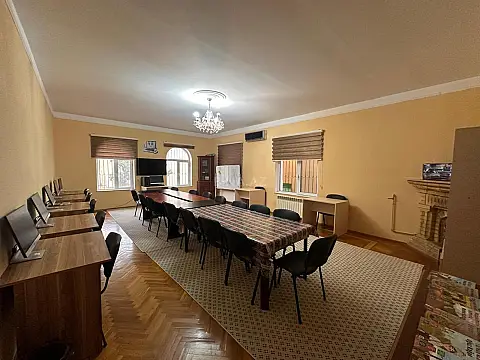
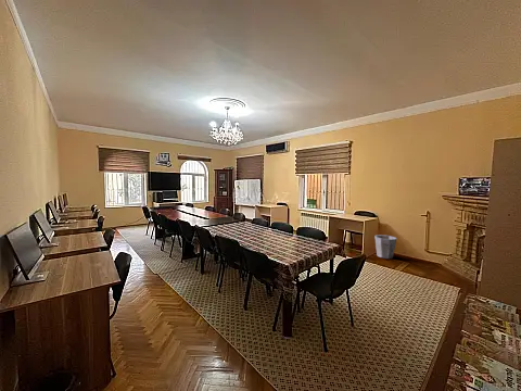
+ waste bin (384, 247)
